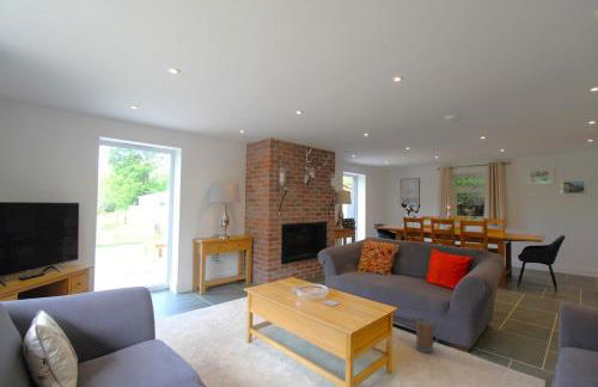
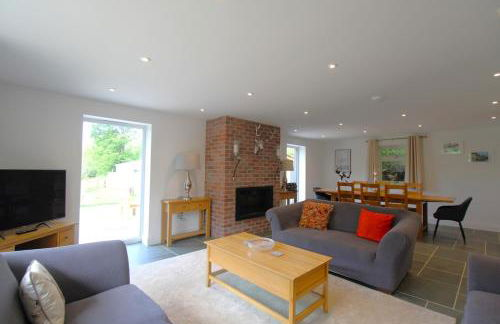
- watering can (425, 328)
